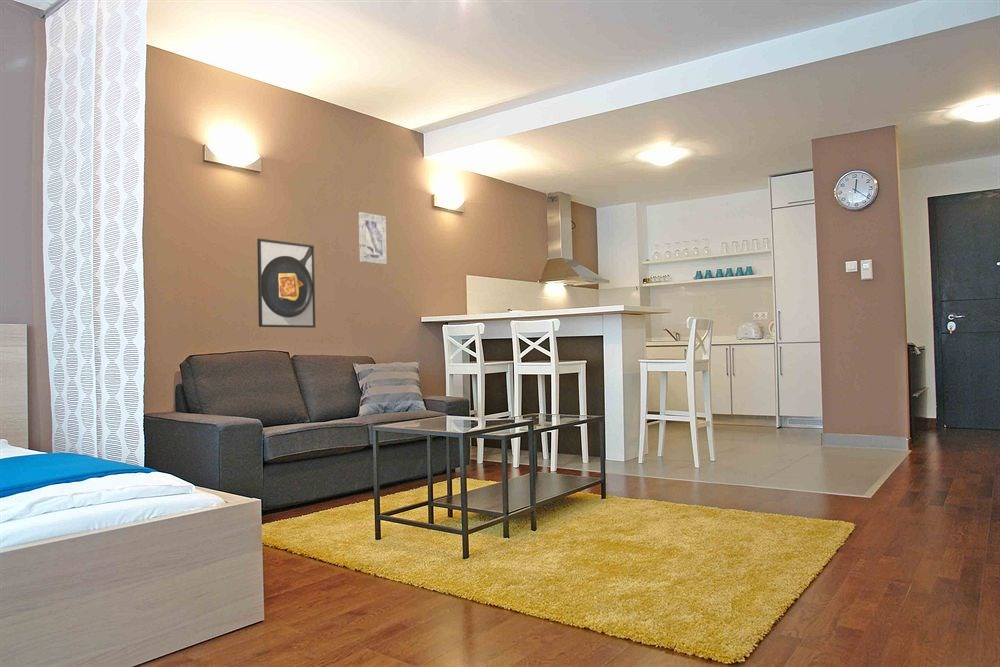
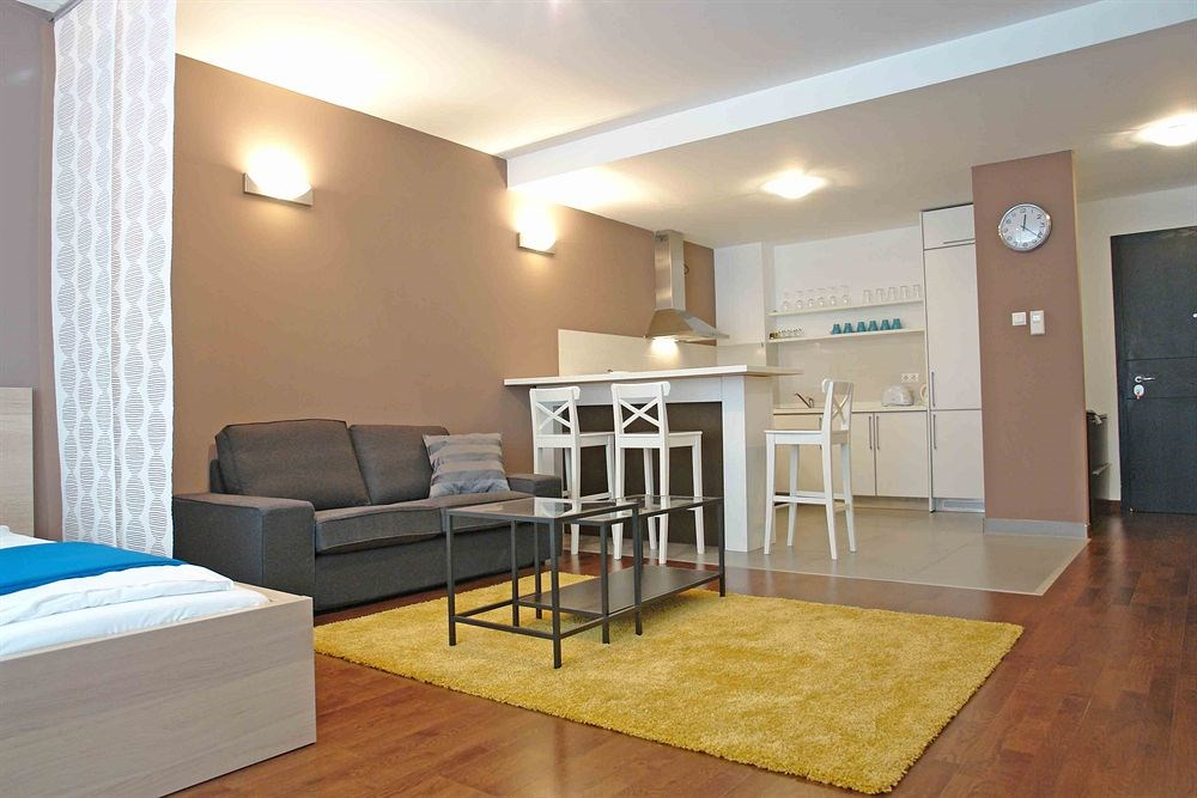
- wall art (372, 238)
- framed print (287, 284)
